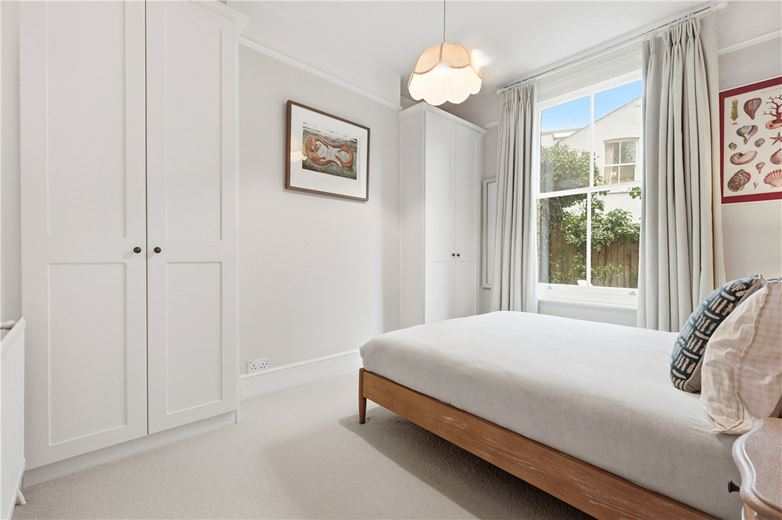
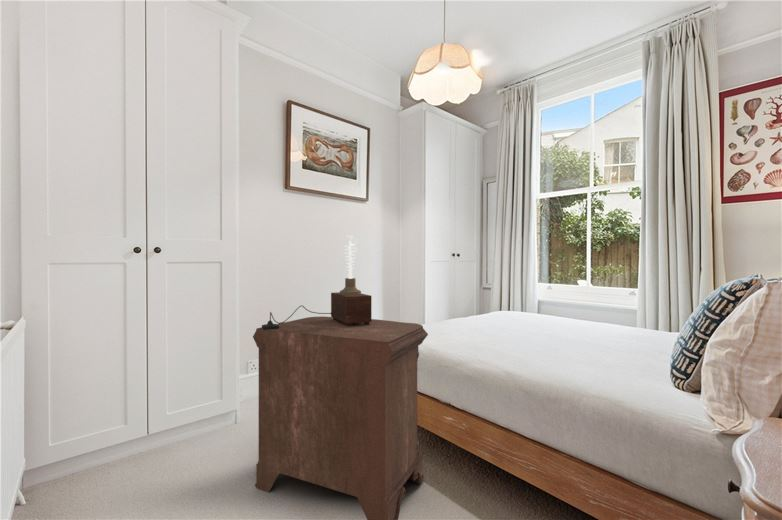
+ nightstand (347, 401)
+ table lamp (331, 293)
